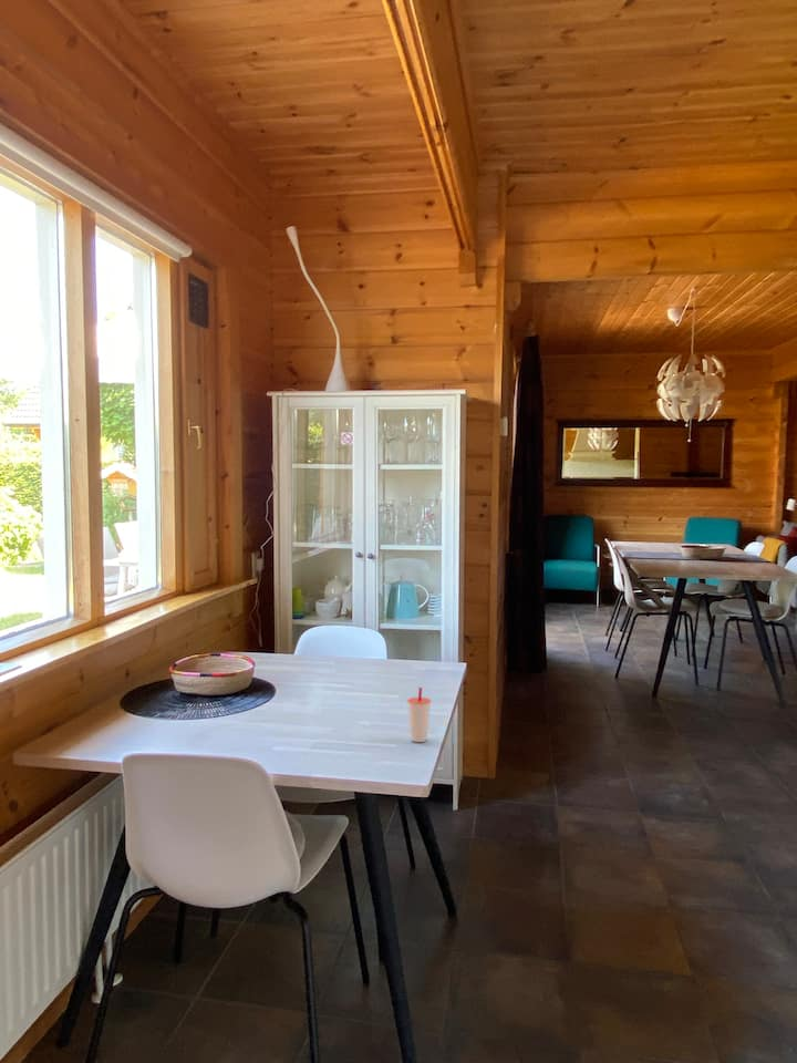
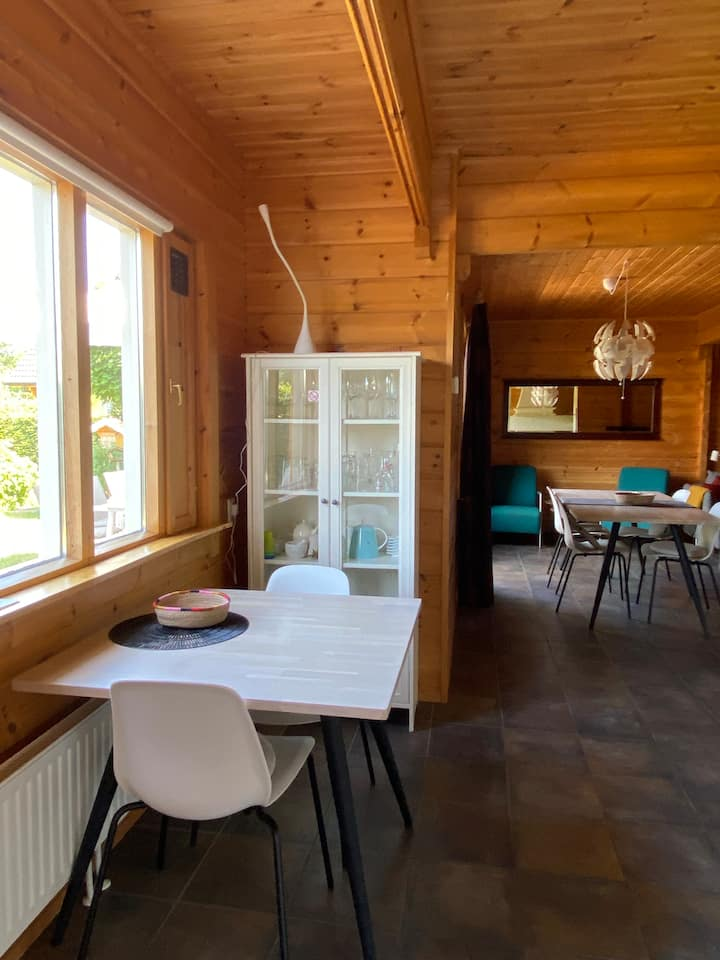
- cup (418, 713)
